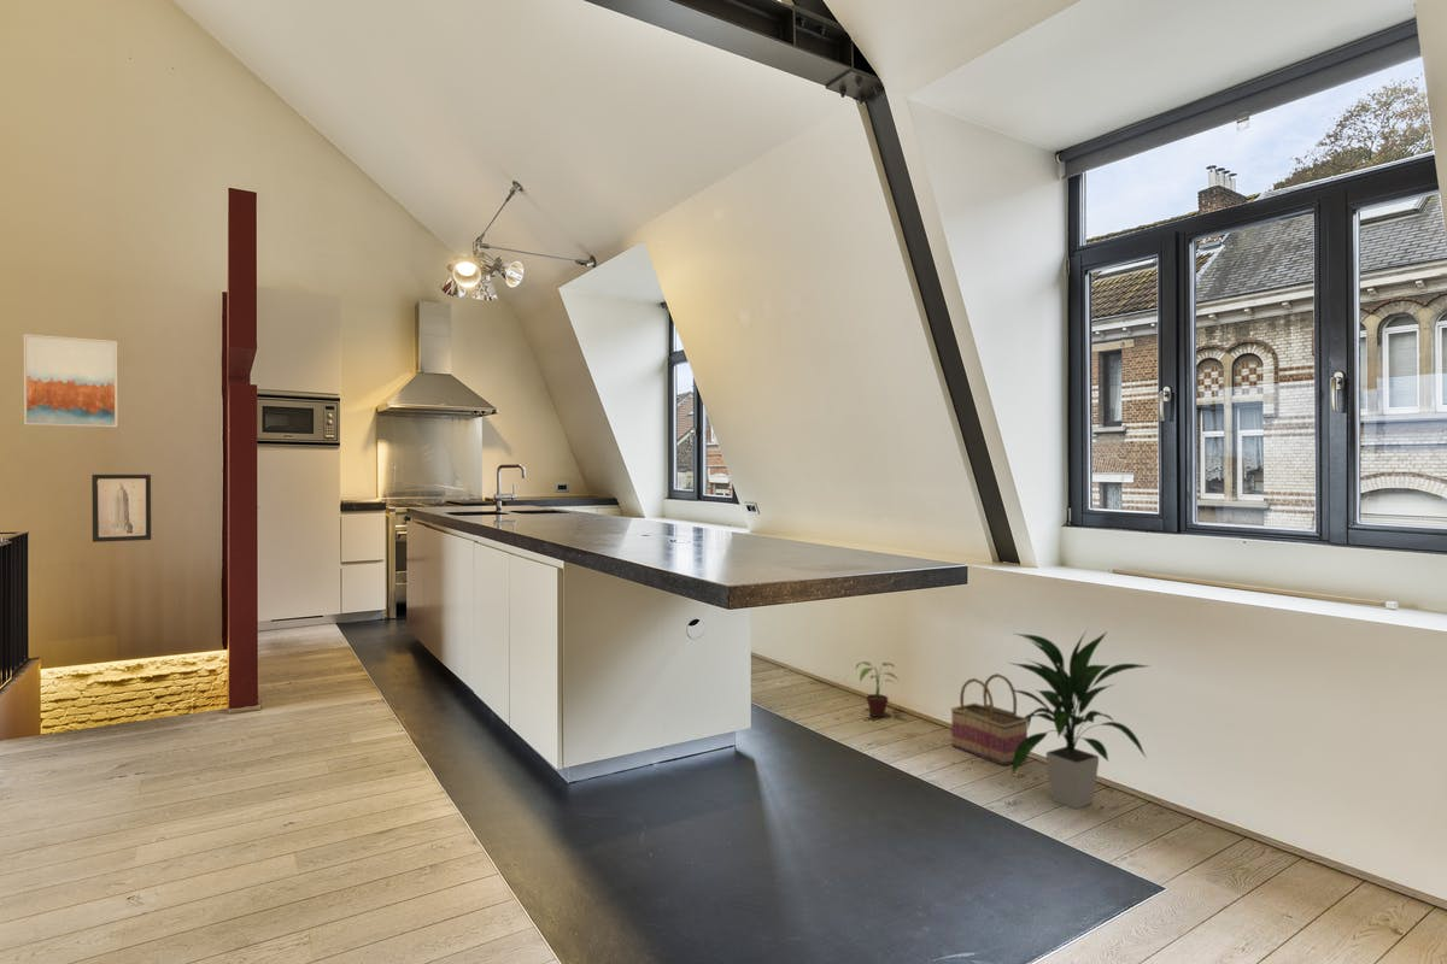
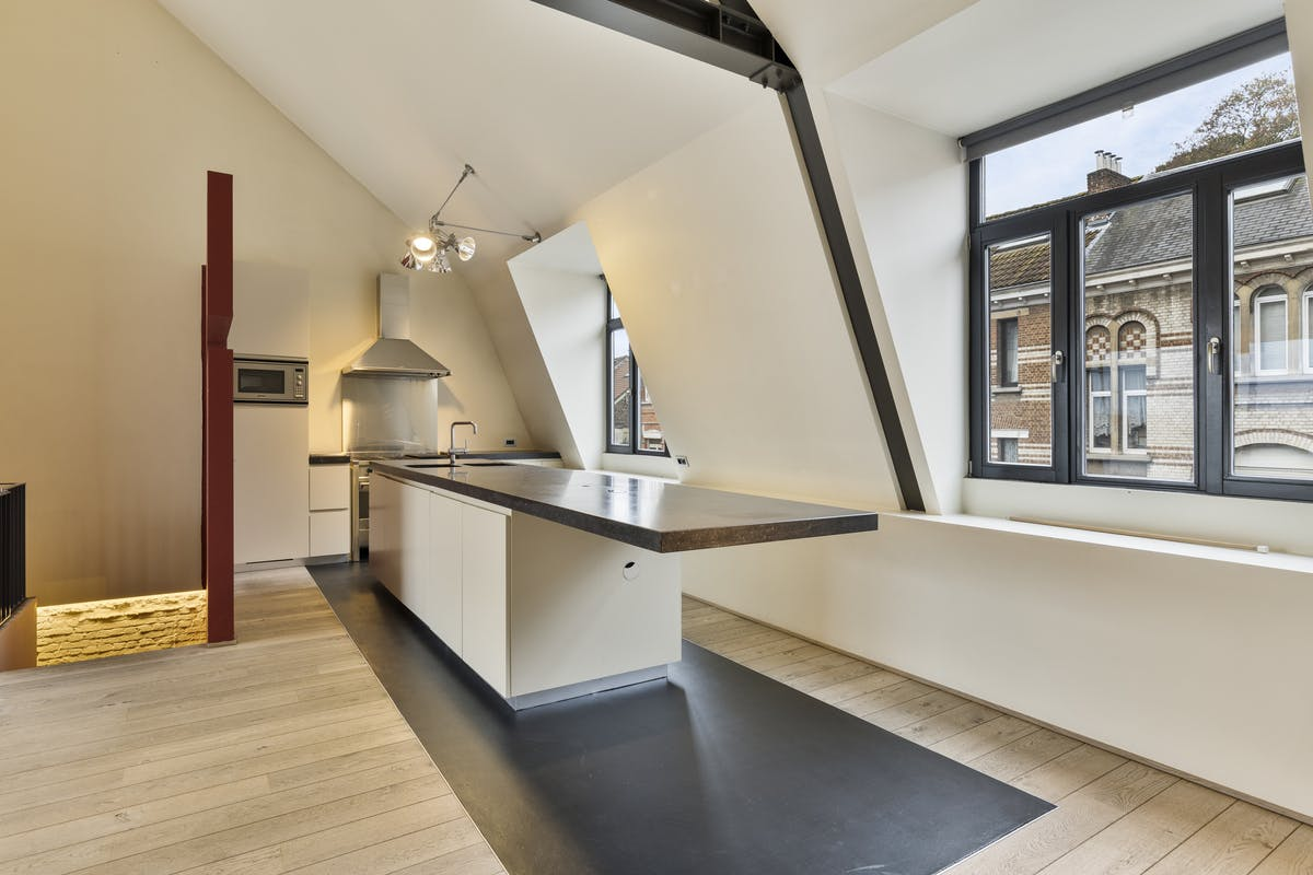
- wall art (122, 507)
- potted plant (877, 688)
- basket (989, 715)
- wall art (71, 382)
- indoor plant (1065, 712)
